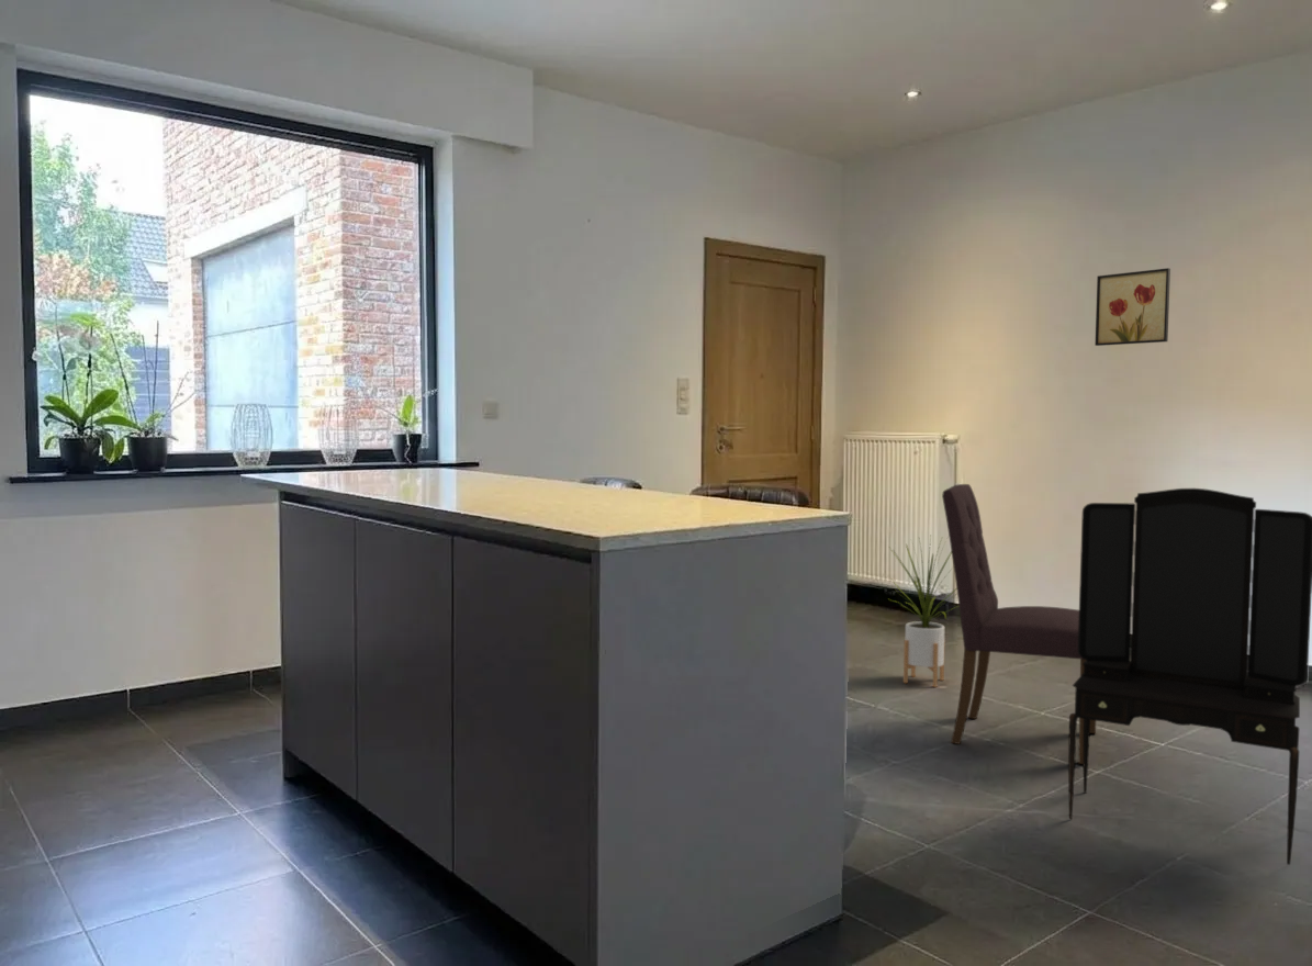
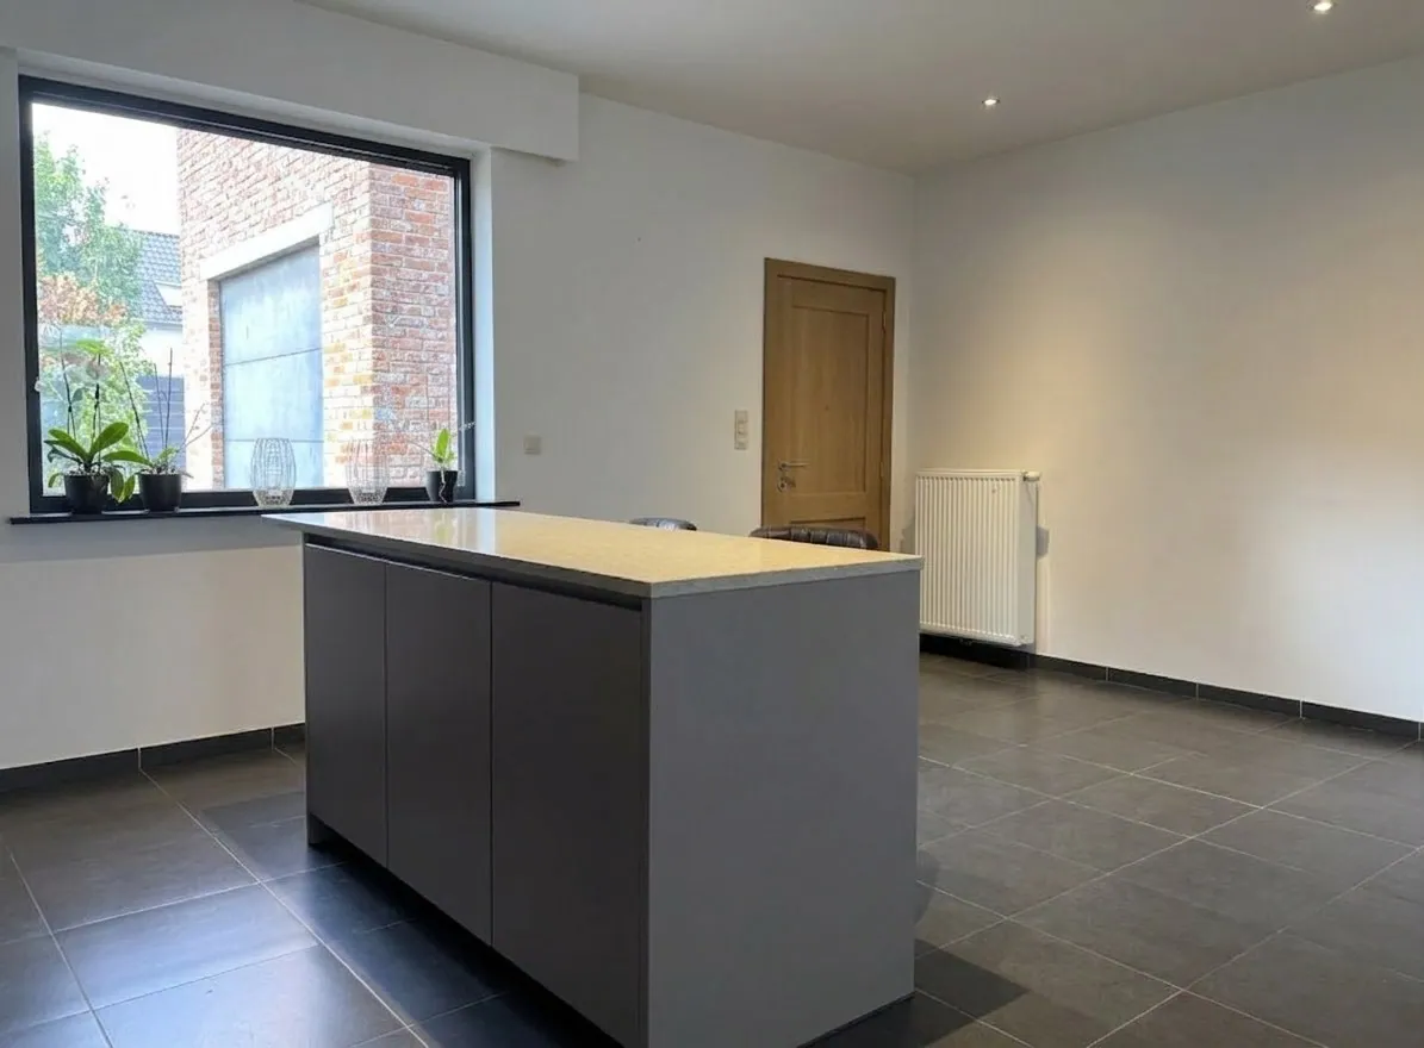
- dresser (1185, 660)
- dining chair (1022, 613)
- wall art (1132, 307)
- house plant (926, 607)
